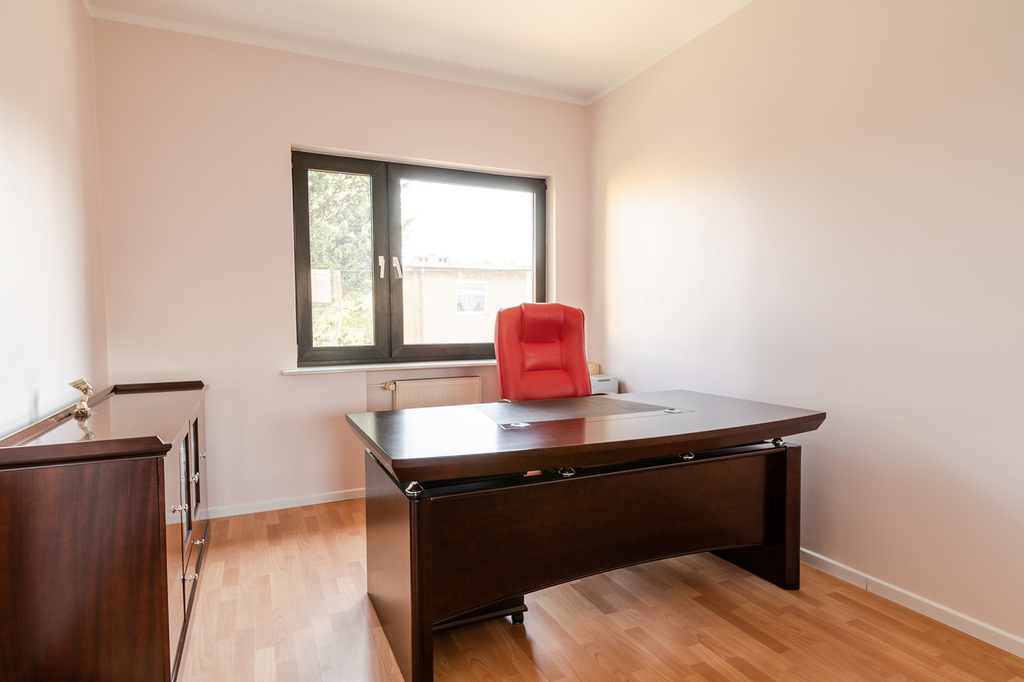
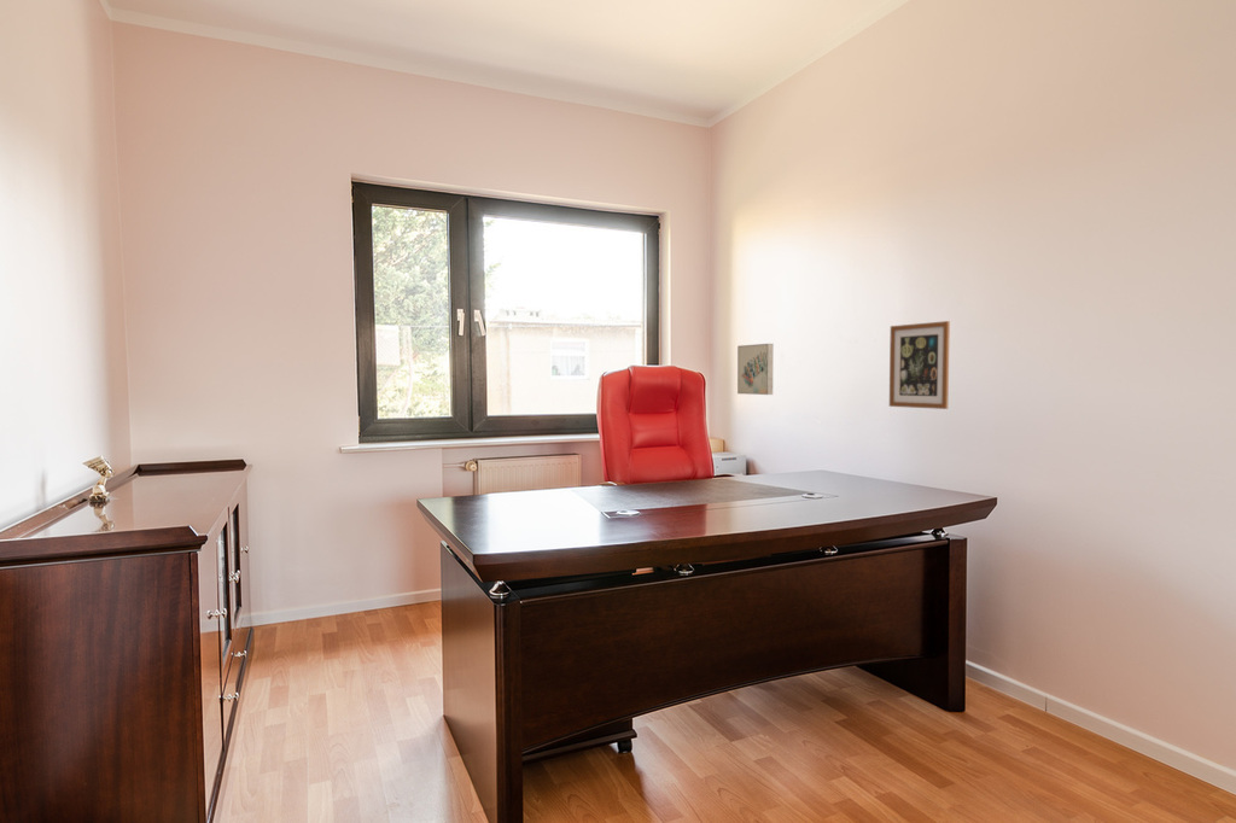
+ wall art (754, 369)
+ wall art (917, 366)
